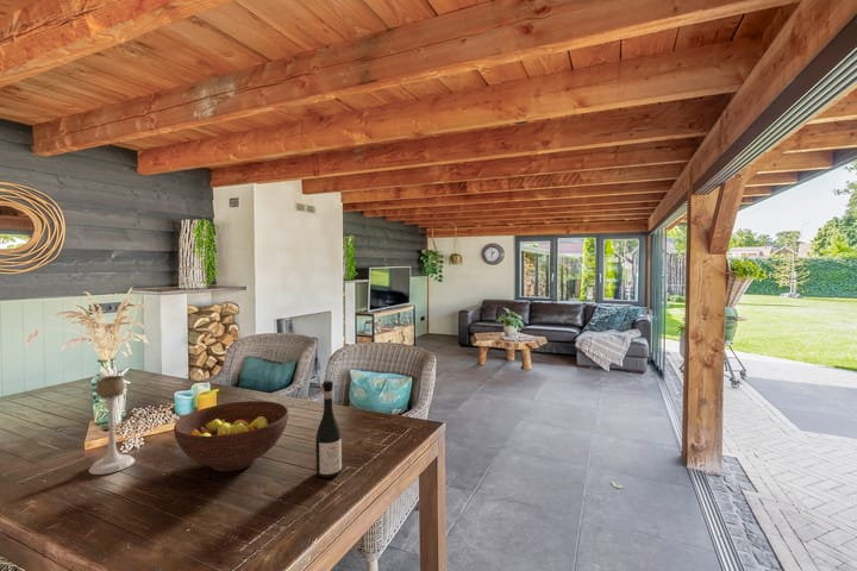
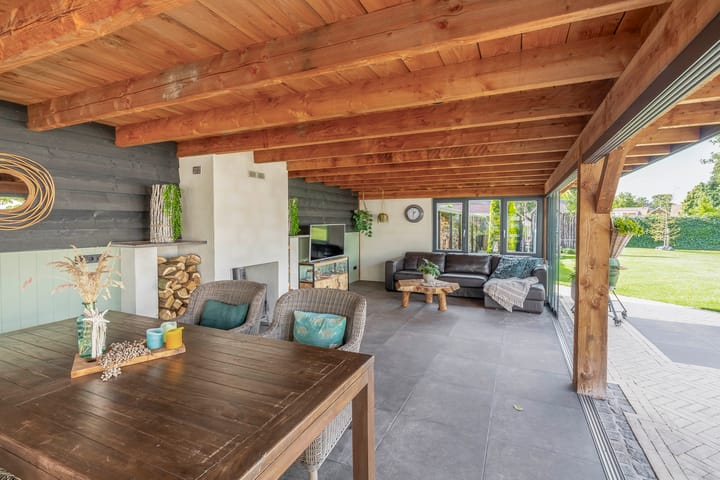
- candle holder (111, 421)
- fruit bowl (234, 439)
- wine bottle (327, 427)
